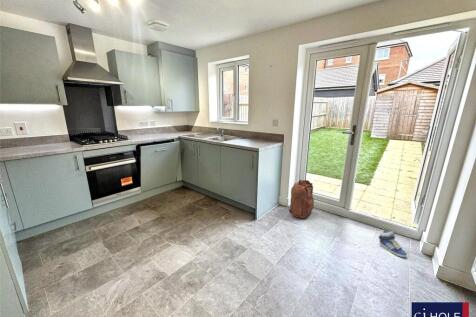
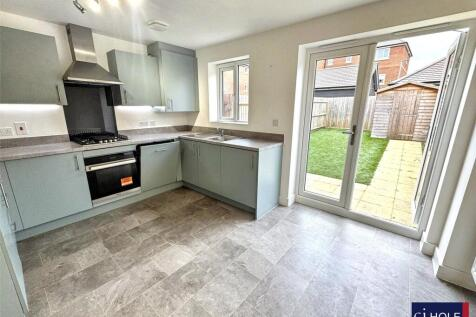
- backpack (300, 197)
- sneaker (393, 241)
